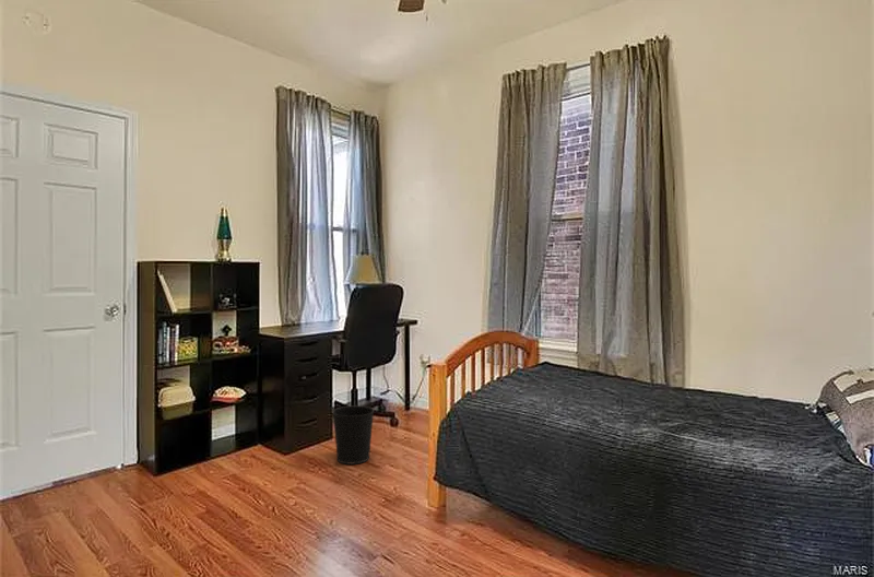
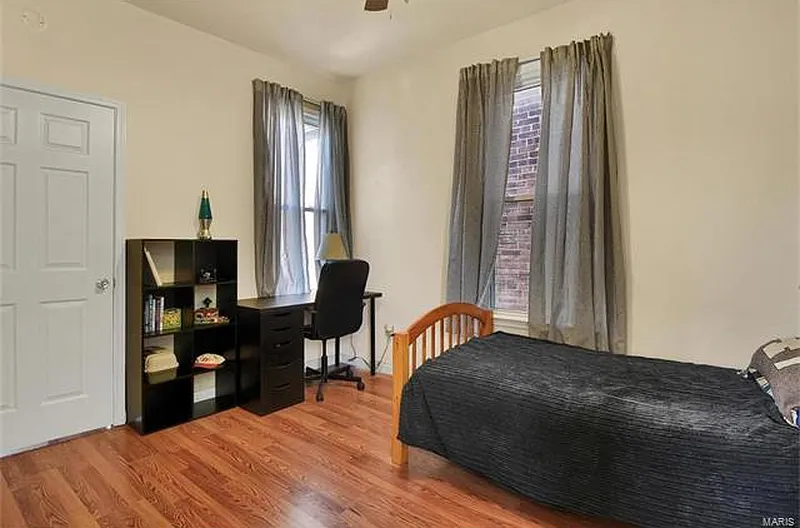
- wastebasket (353, 434)
